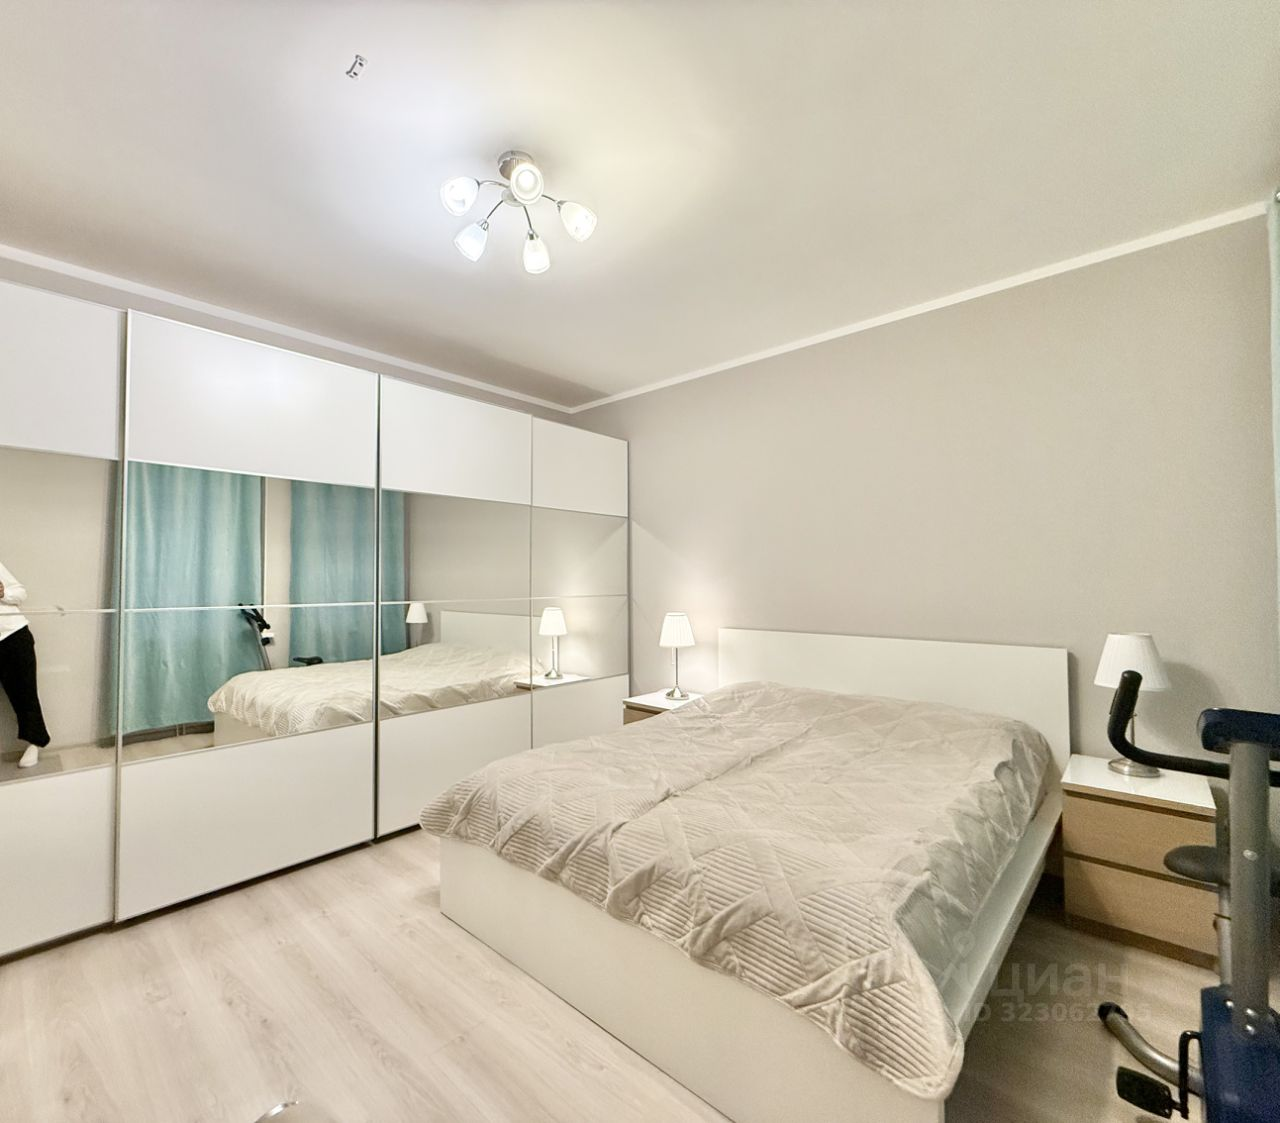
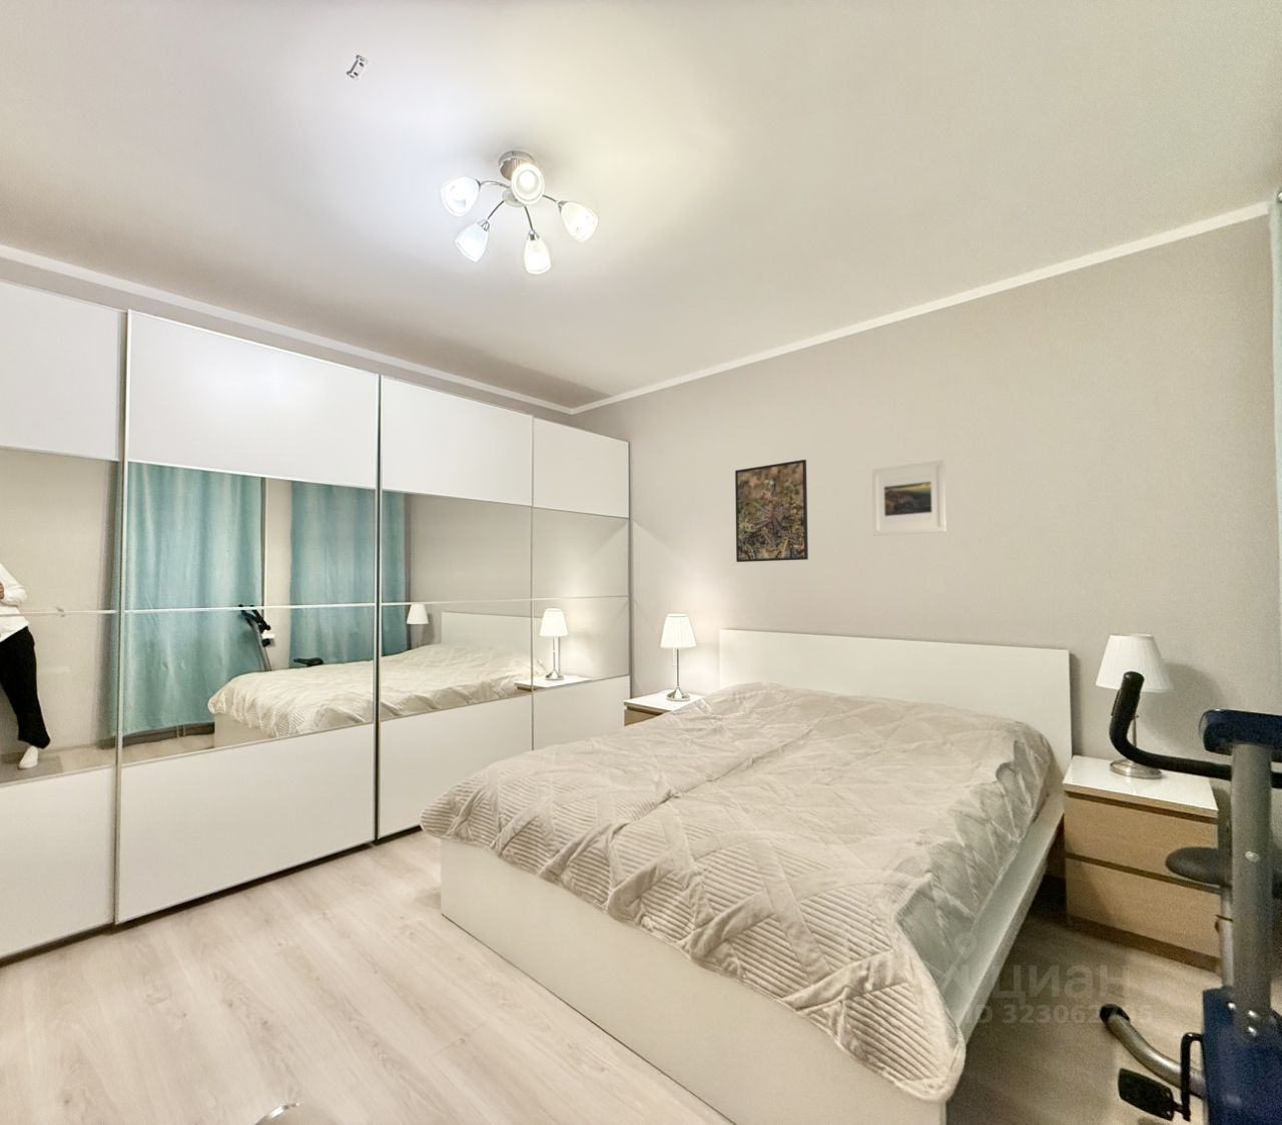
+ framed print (907, 499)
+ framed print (770, 513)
